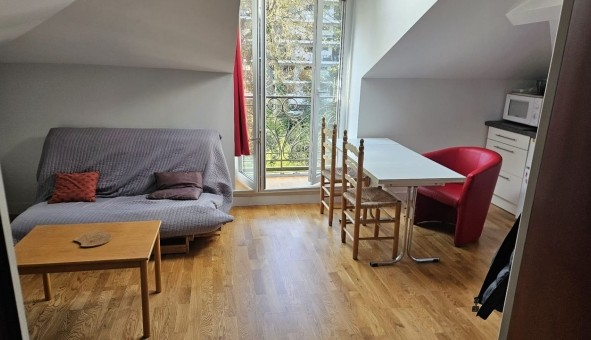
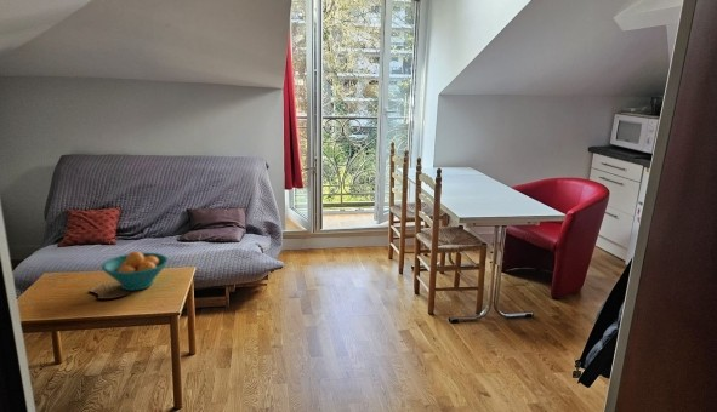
+ fruit bowl (136, 268)
